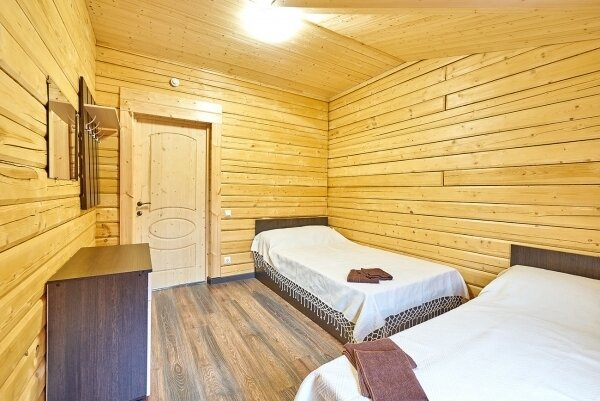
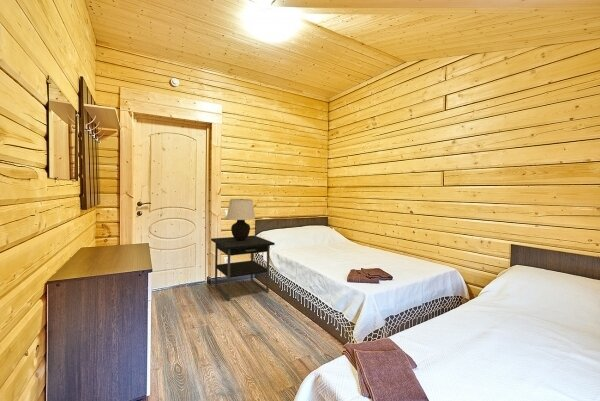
+ table lamp (240, 219)
+ nightstand (241, 265)
